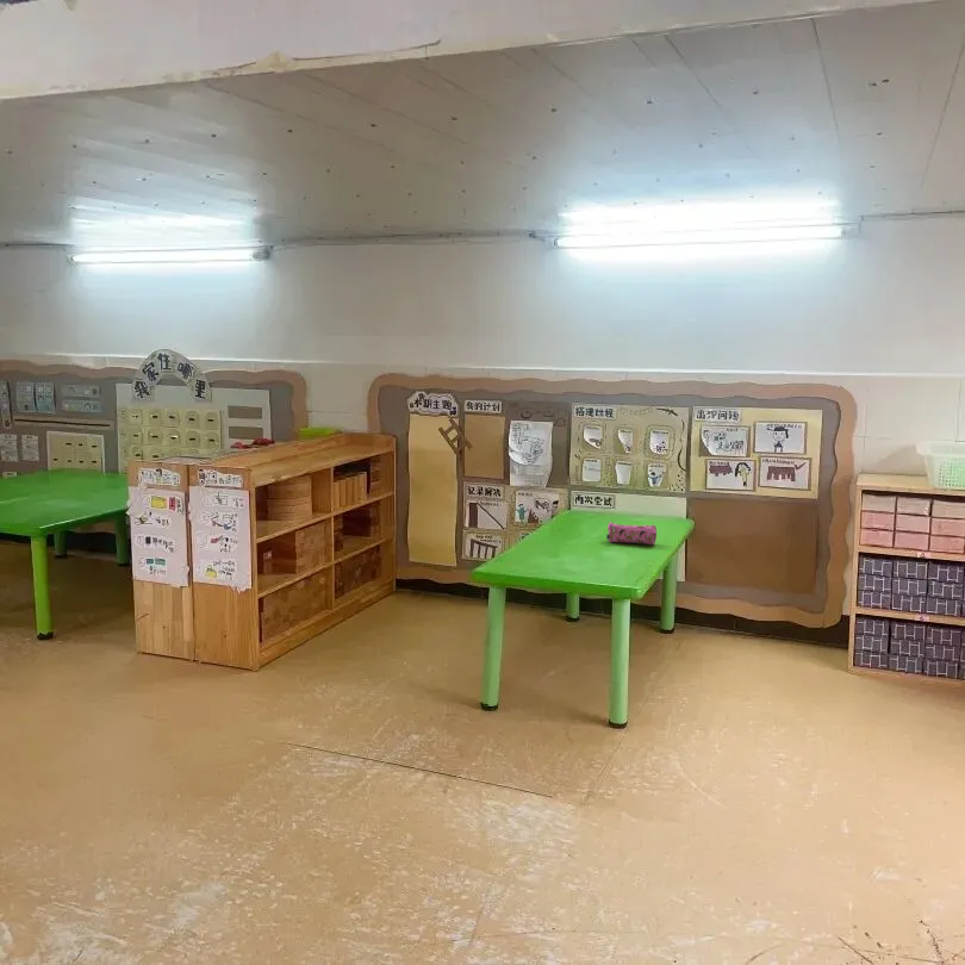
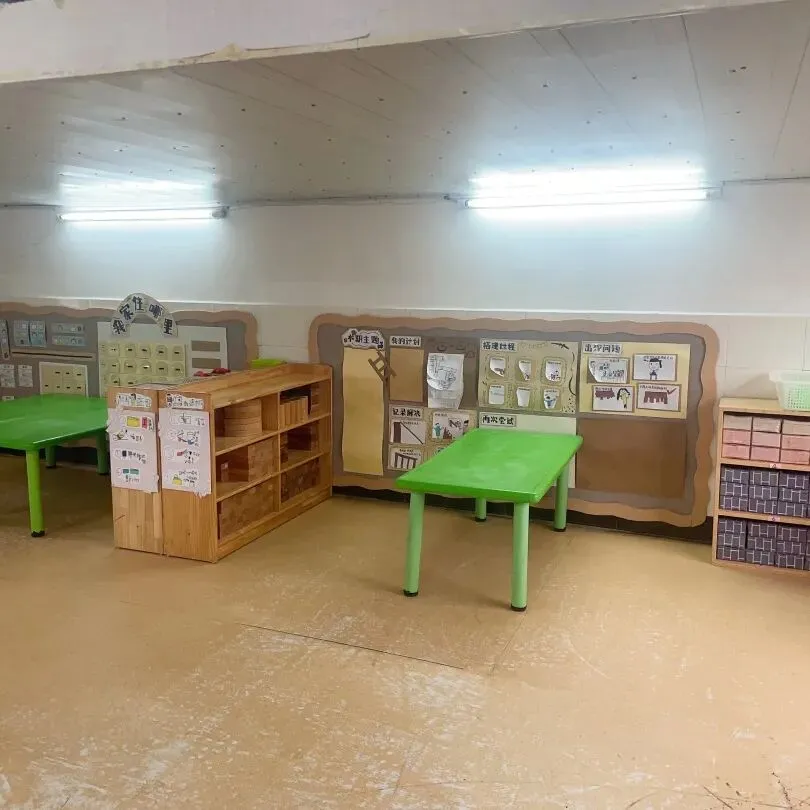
- pencil case (631, 533)
